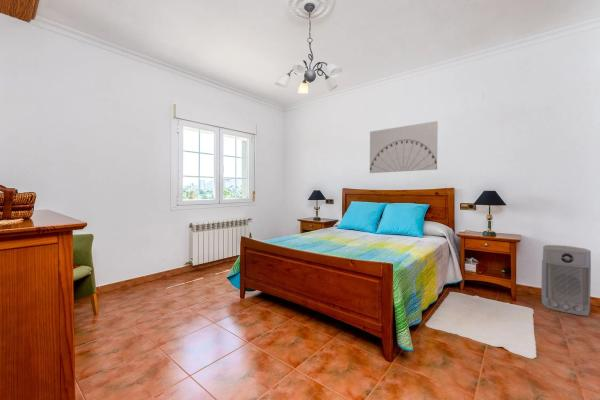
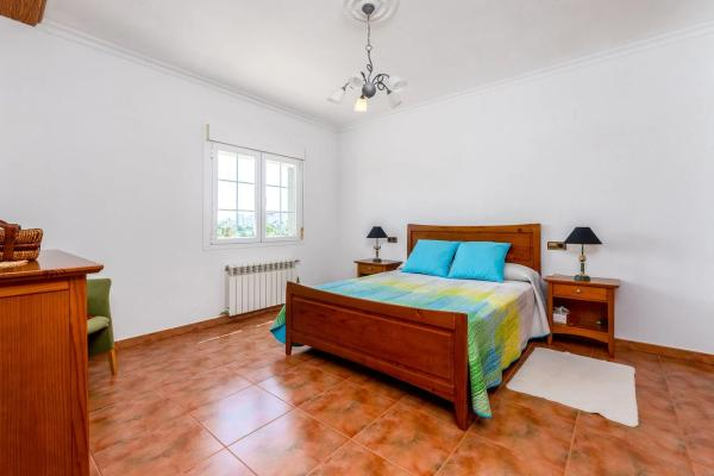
- wall art (401, 149)
- air purifier (565, 277)
